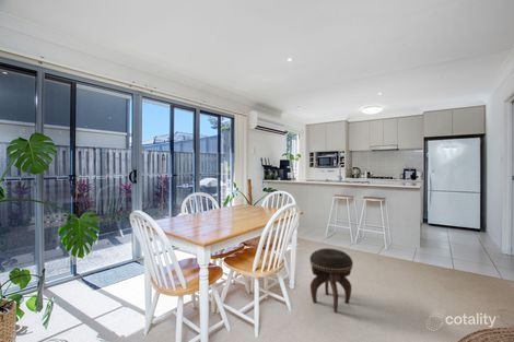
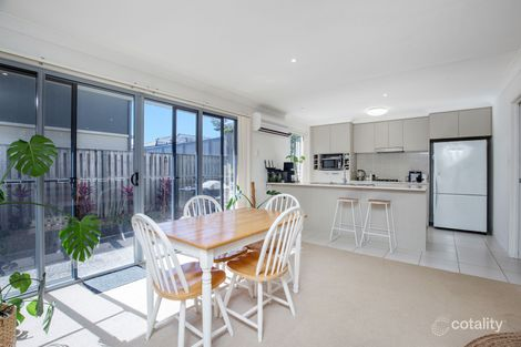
- footstool (330, 276)
